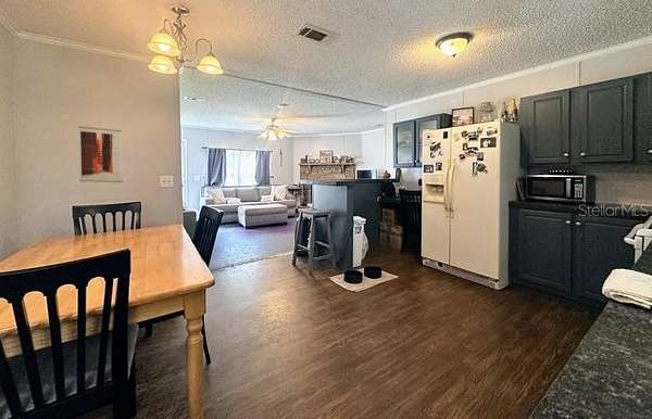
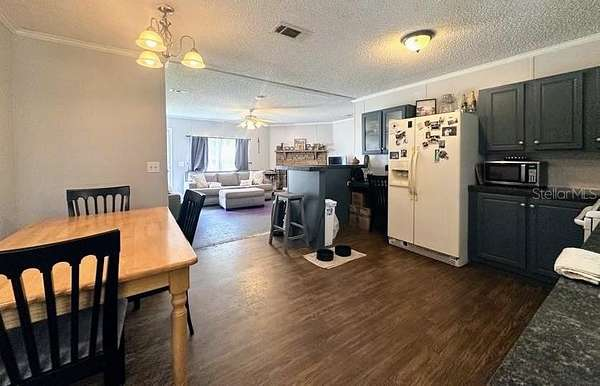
- wall art (101, 155)
